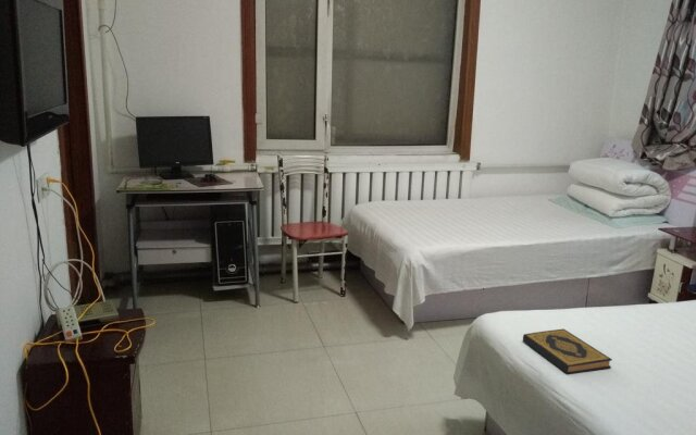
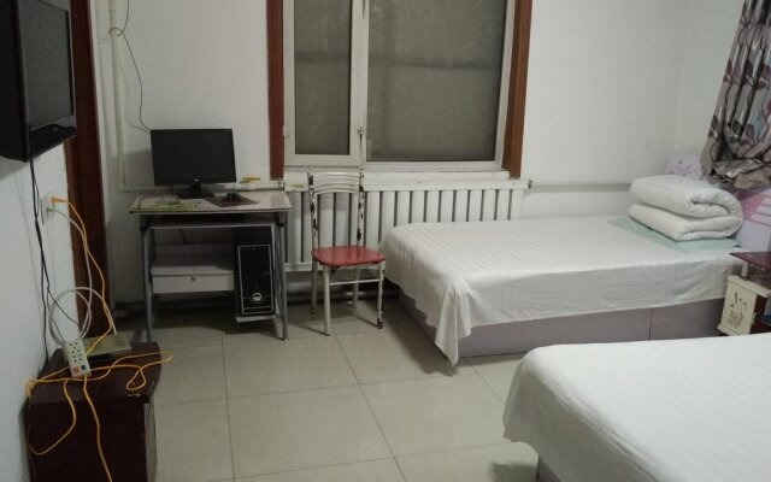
- hardback book (564, 349)
